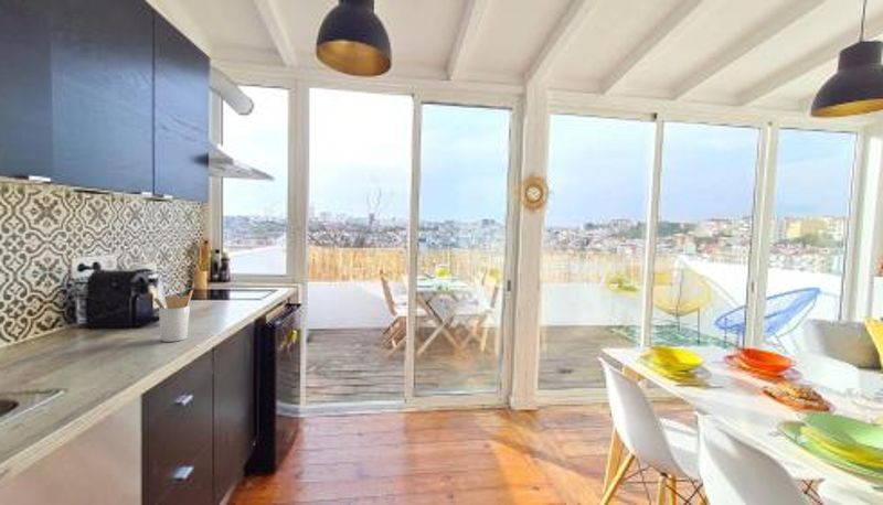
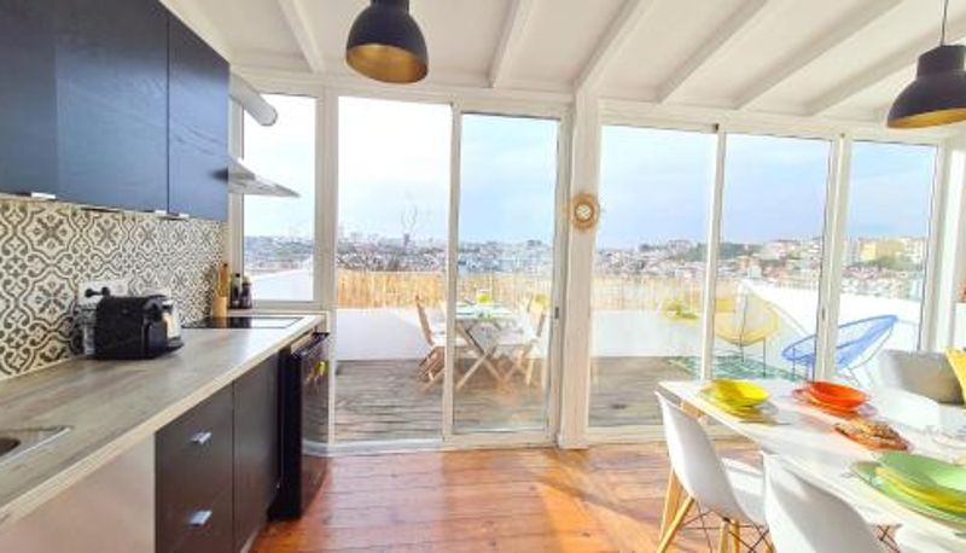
- utensil holder (174, 315)
